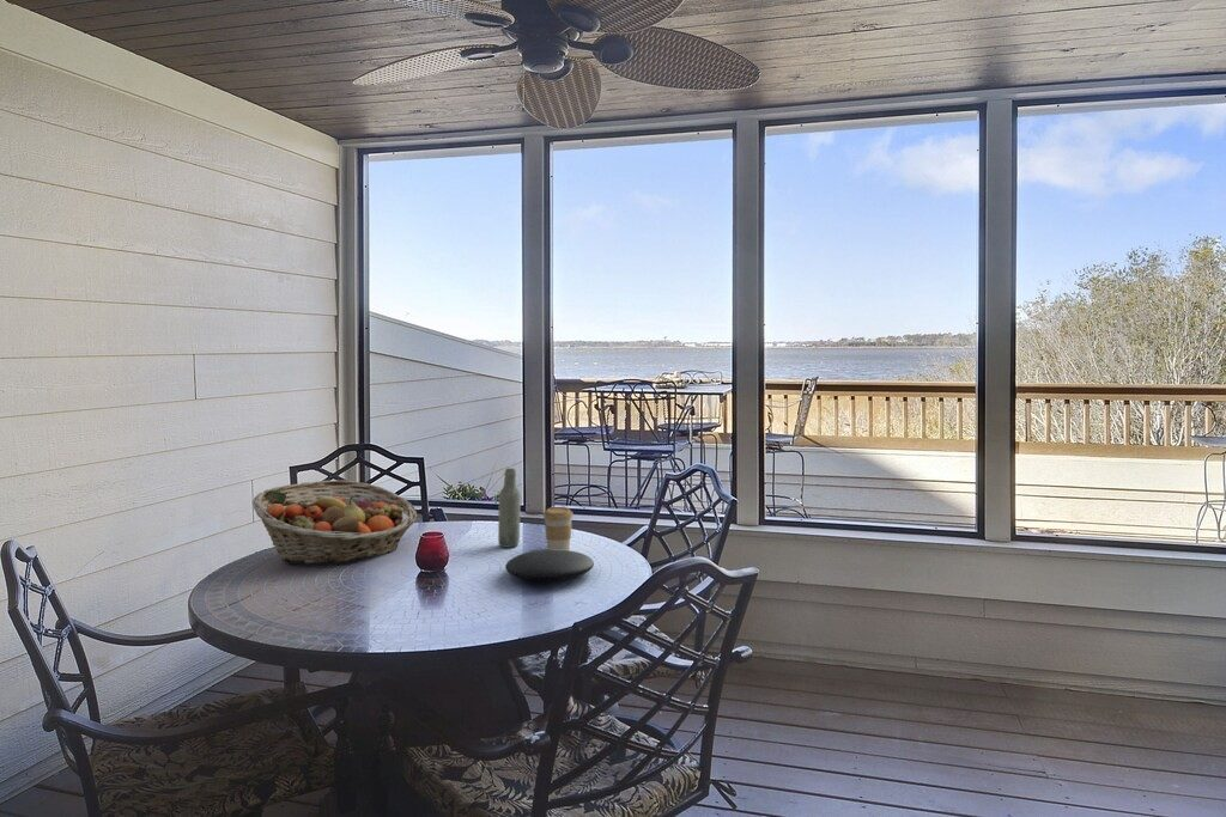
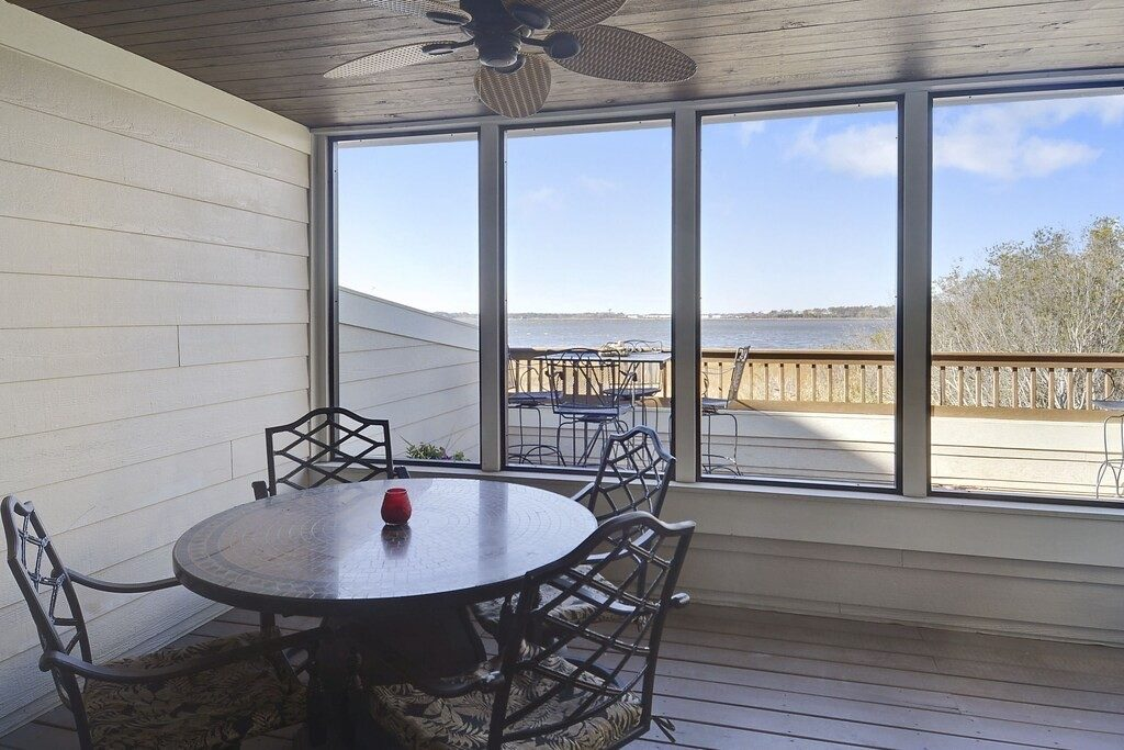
- coffee cup (558, 529)
- bottle (509, 506)
- plate (550, 563)
- fruit basket (338, 519)
